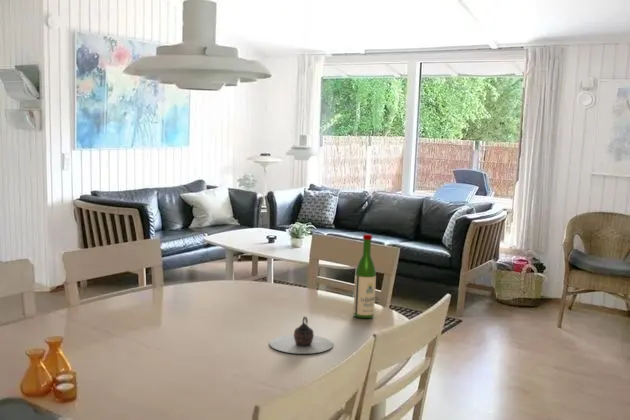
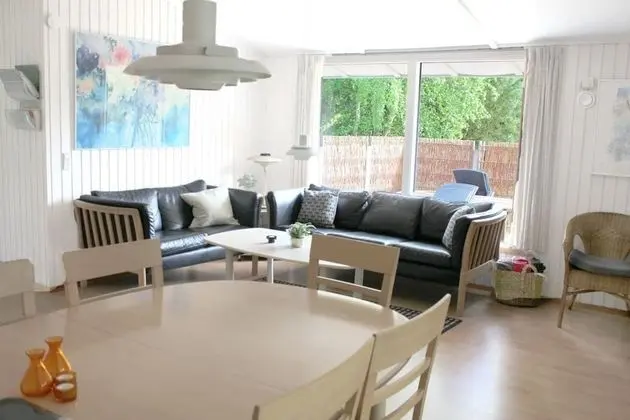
- wine bottle (365, 275)
- teapot (302, 330)
